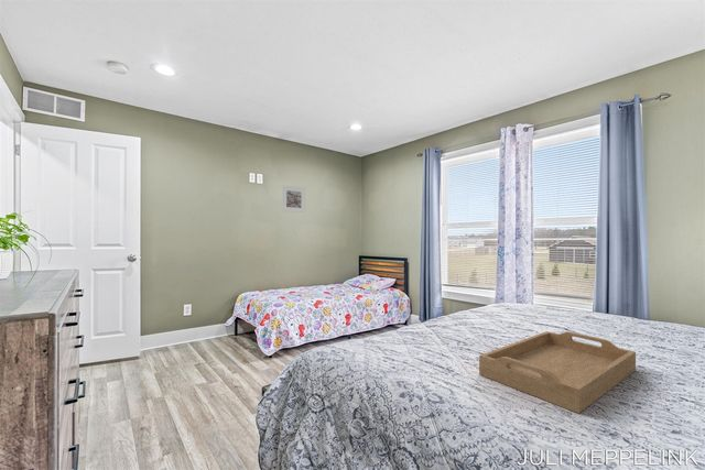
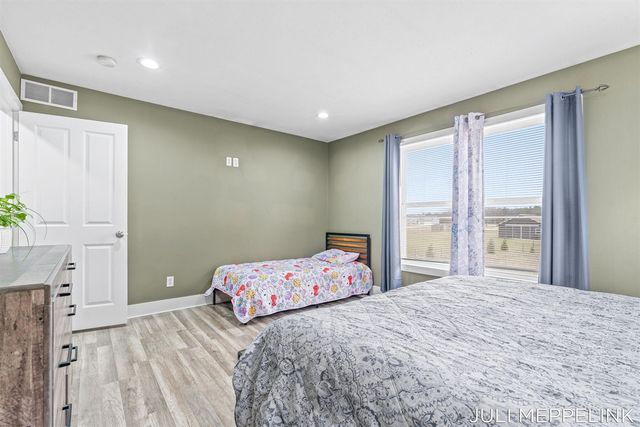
- serving tray (558, 360)
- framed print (293, 199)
